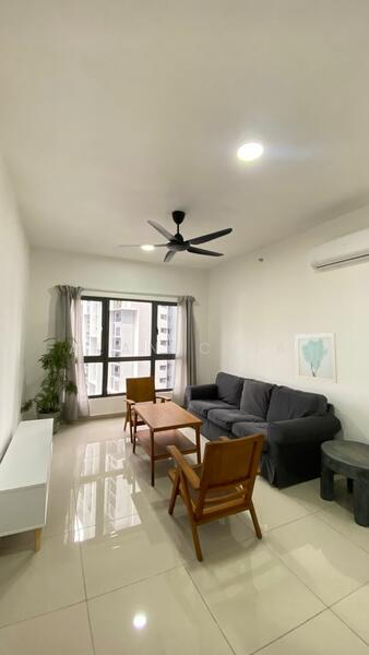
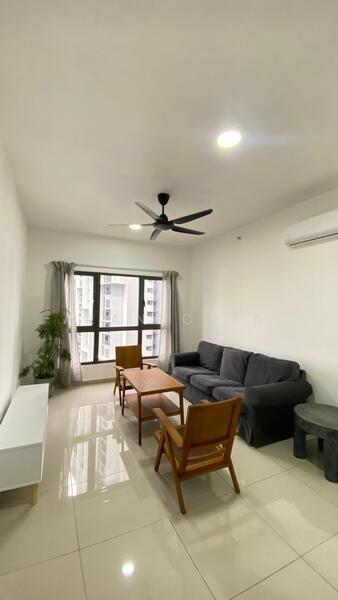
- wall art (314, 357)
